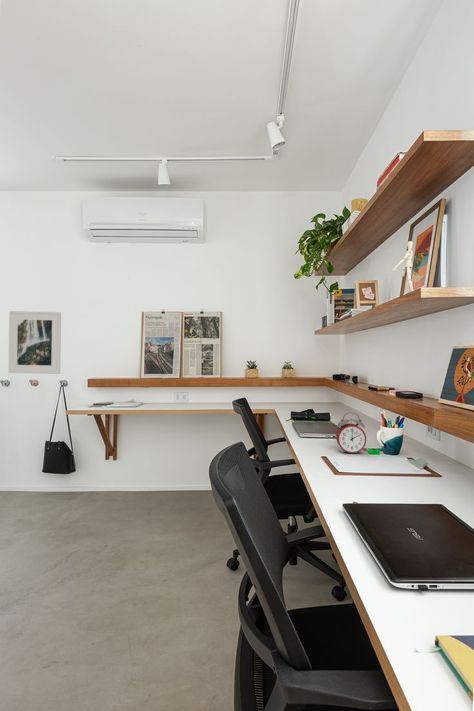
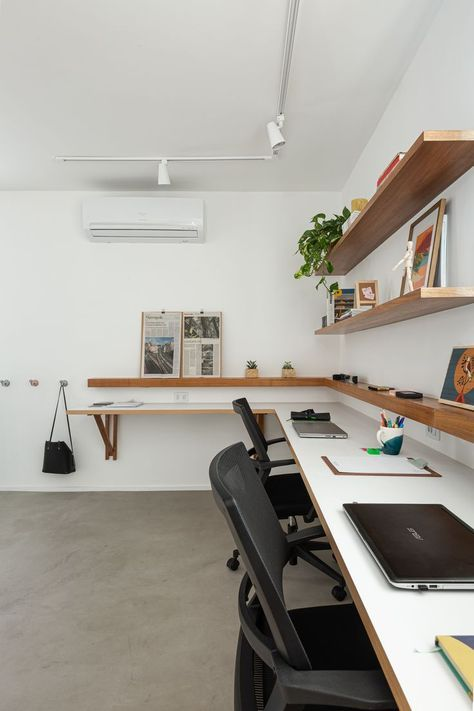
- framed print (34, 342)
- alarm clock (350, 432)
